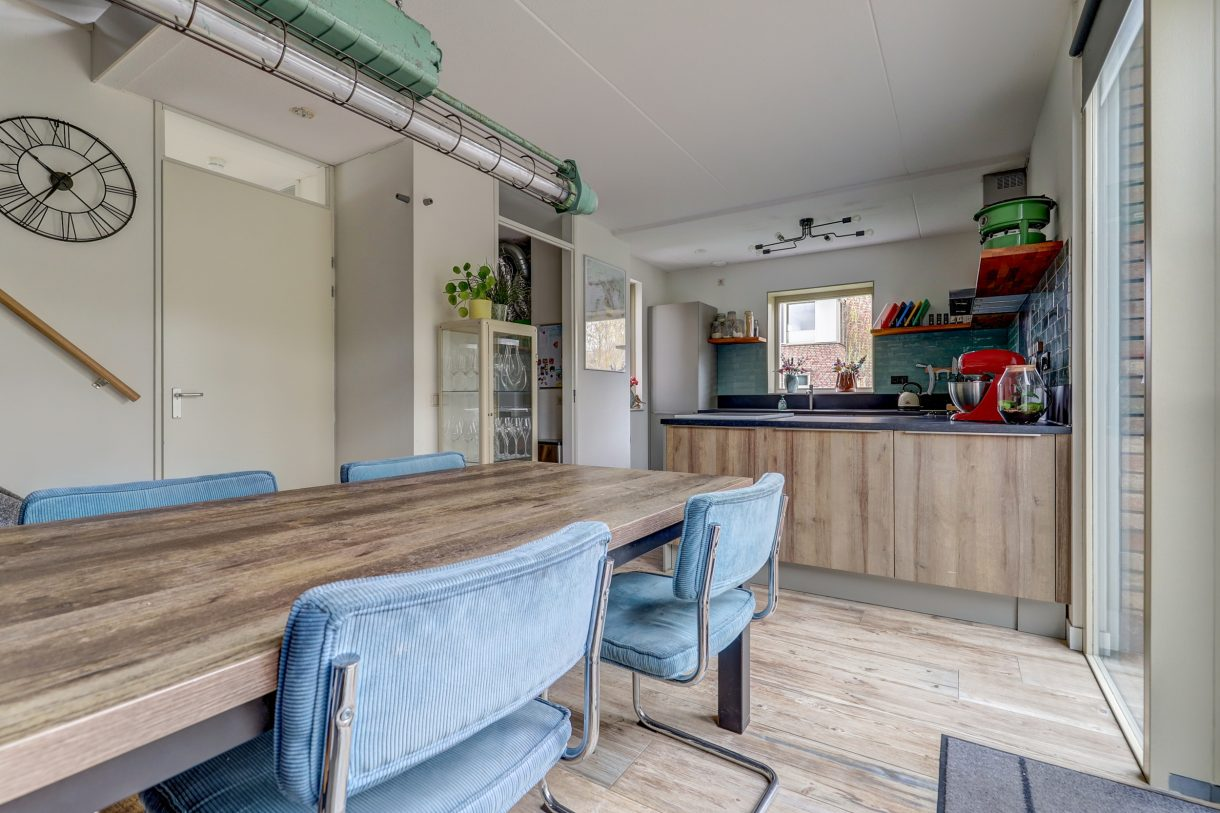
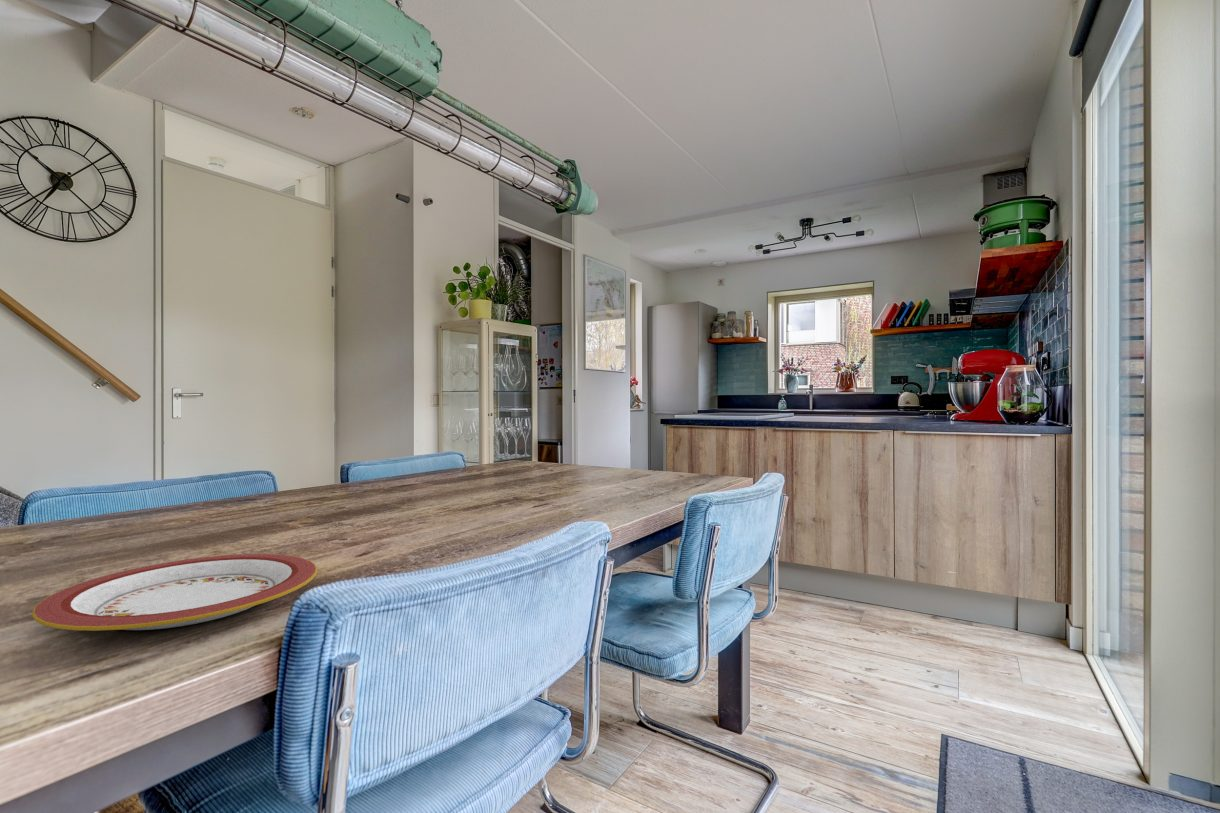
+ plate (191, 592)
